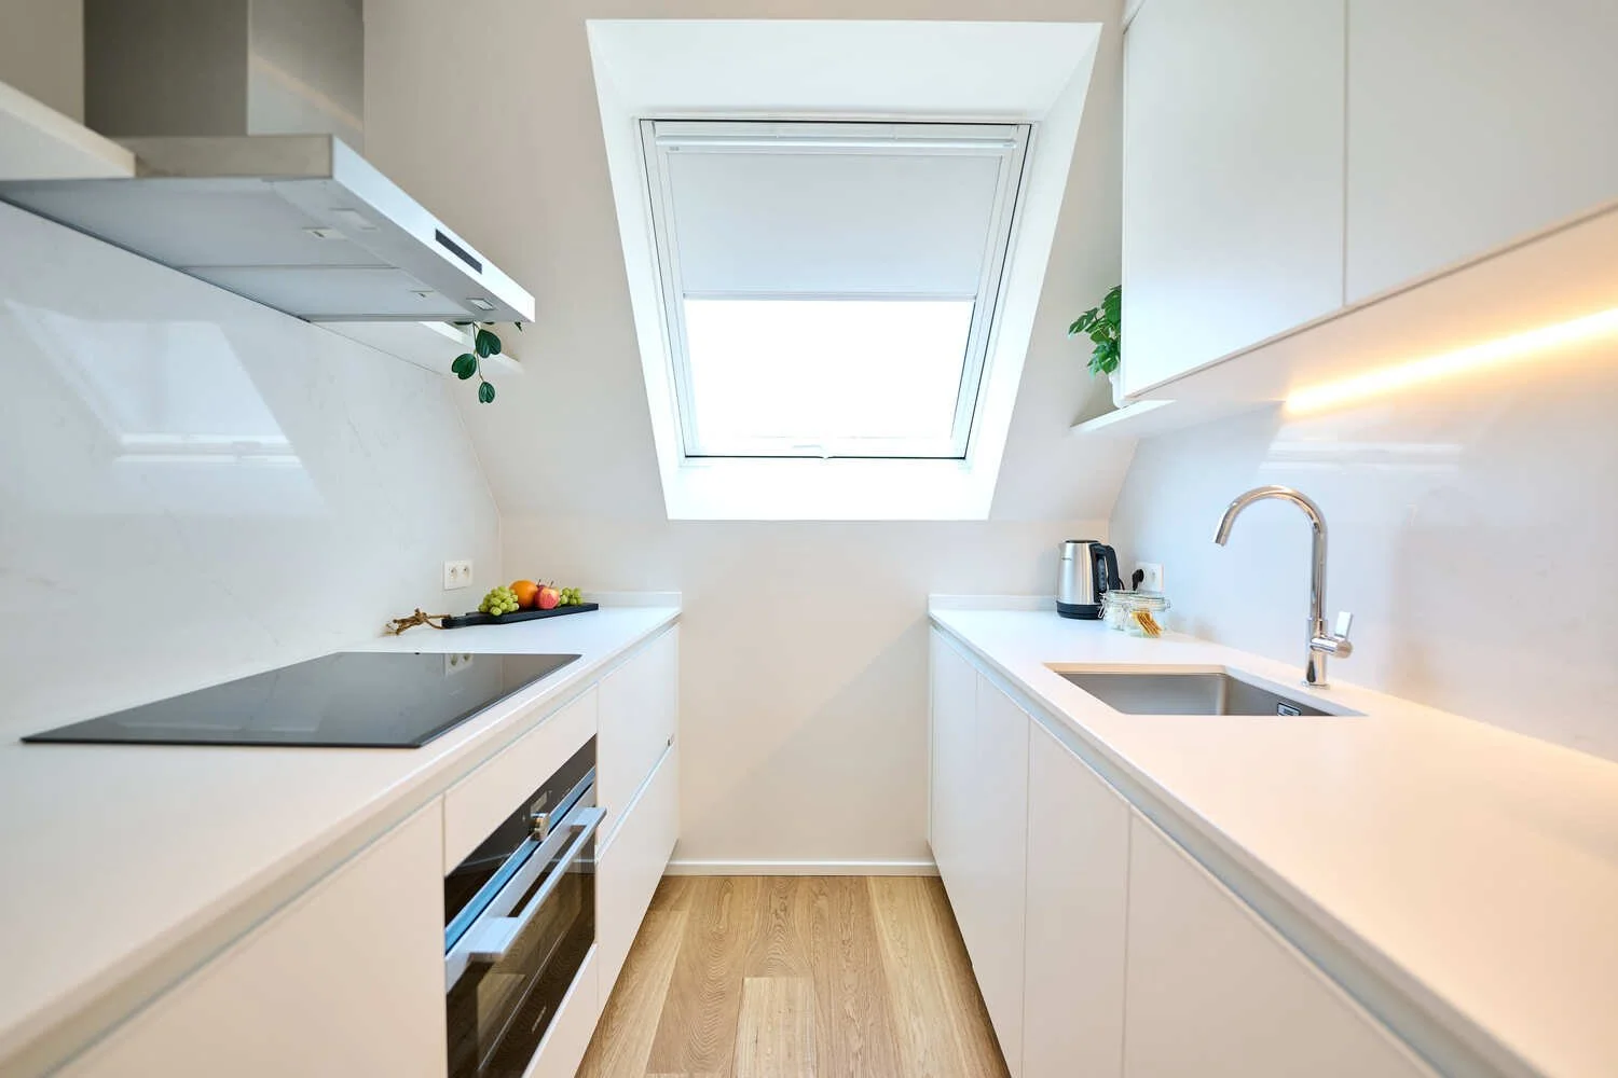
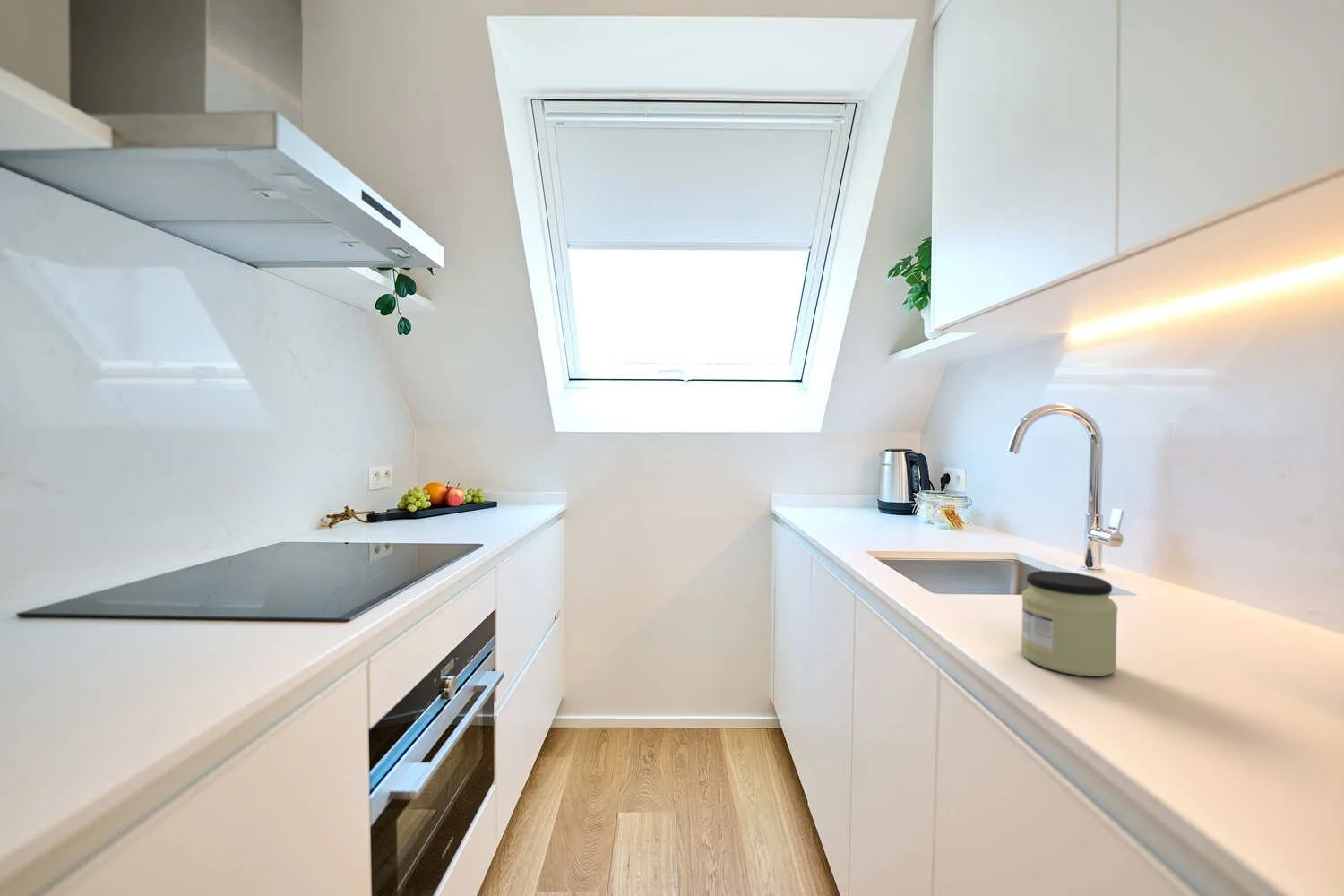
+ jar (1067, 619)
